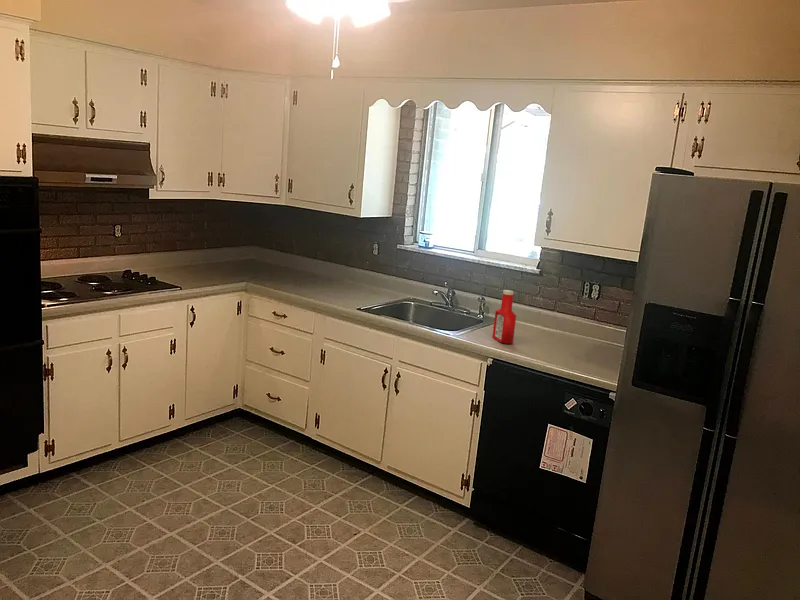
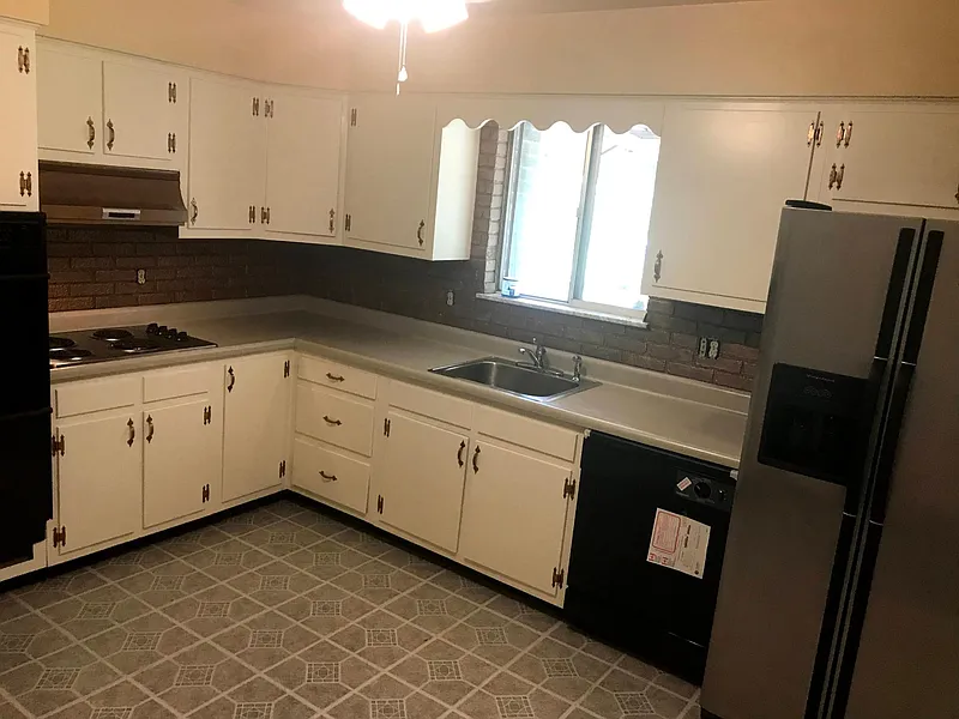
- soap bottle (505, 315)
